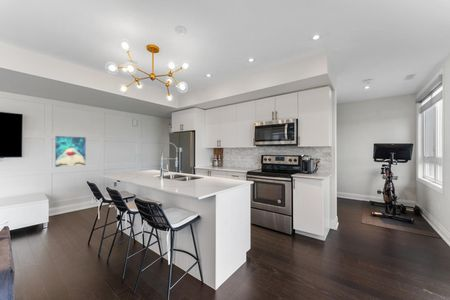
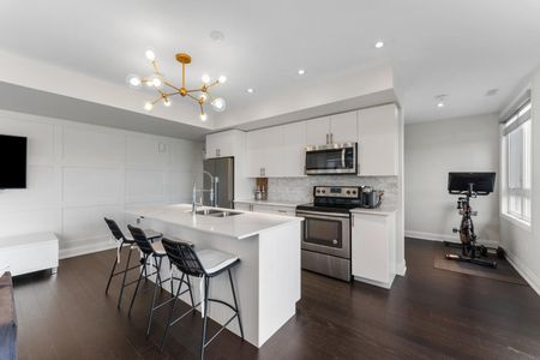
- wall art (71, 151)
